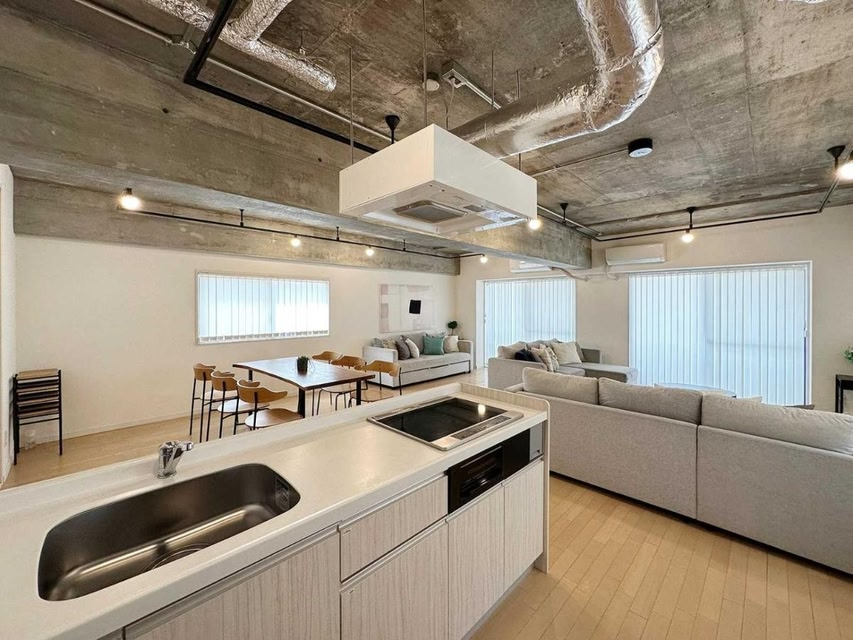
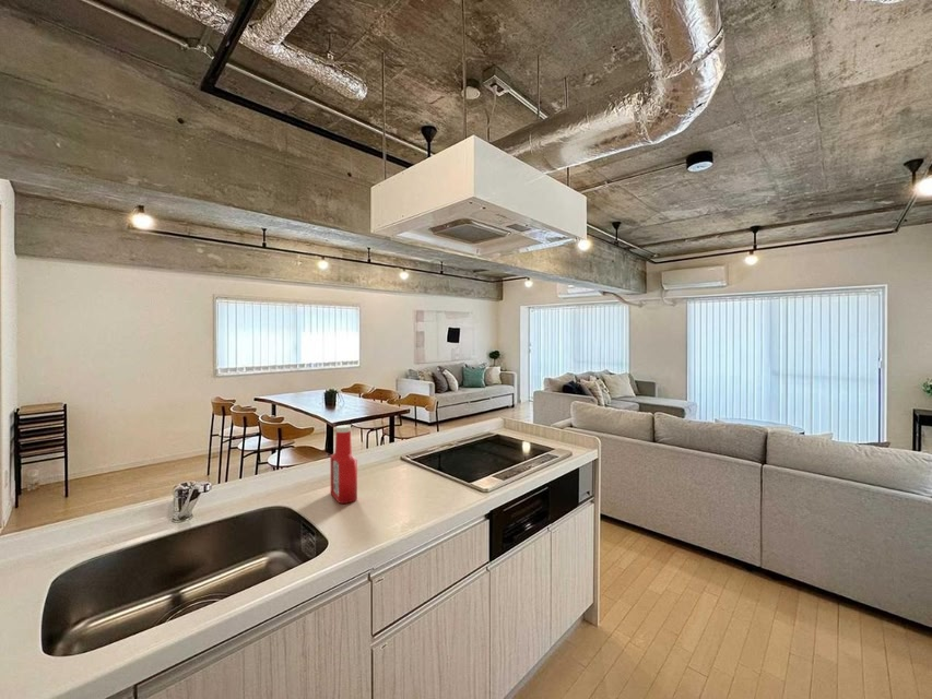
+ soap bottle (343, 461)
